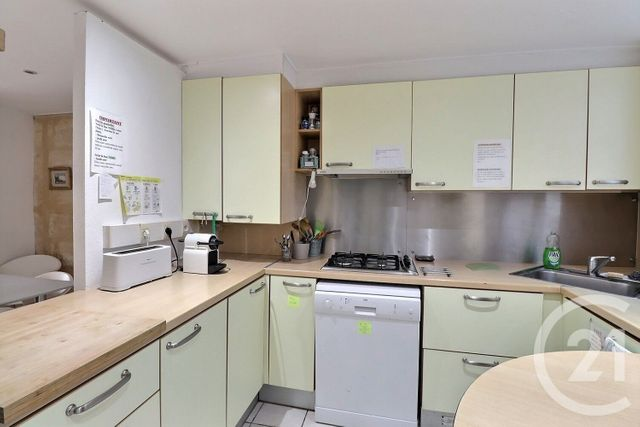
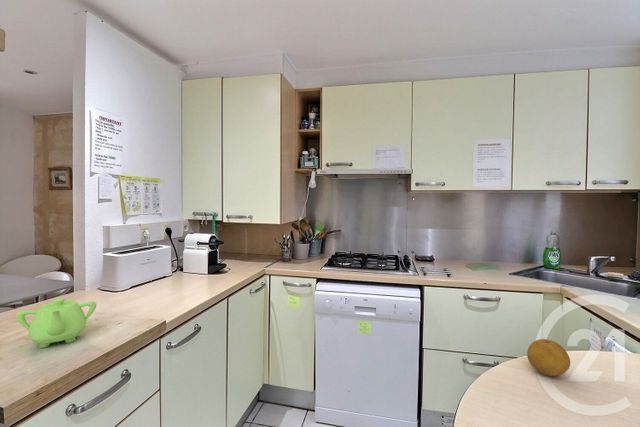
+ fruit (548, 357)
+ teapot (58, 320)
